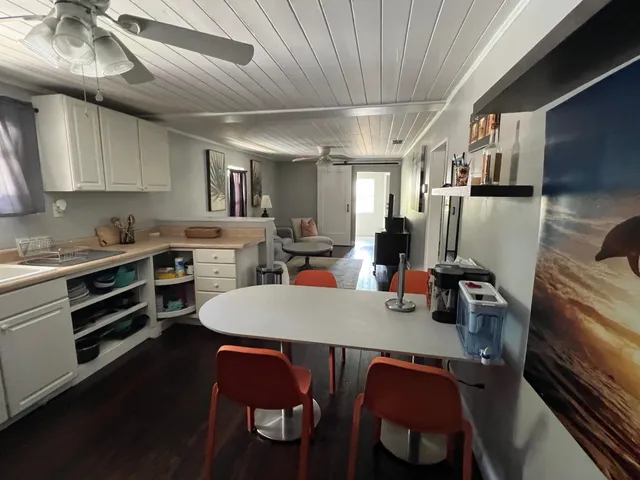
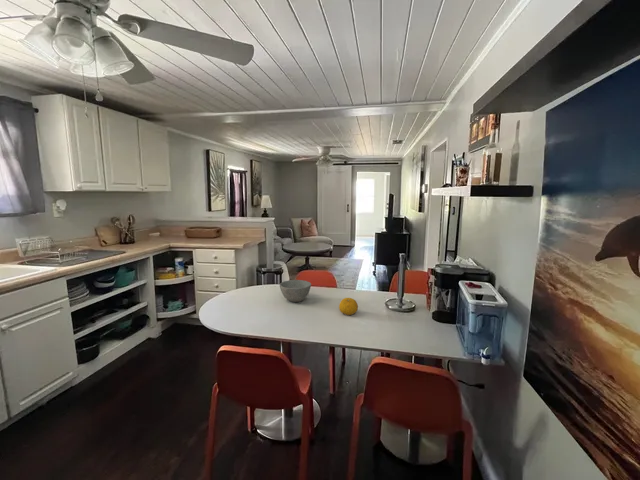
+ fruit (348, 306)
+ bowl (295, 292)
